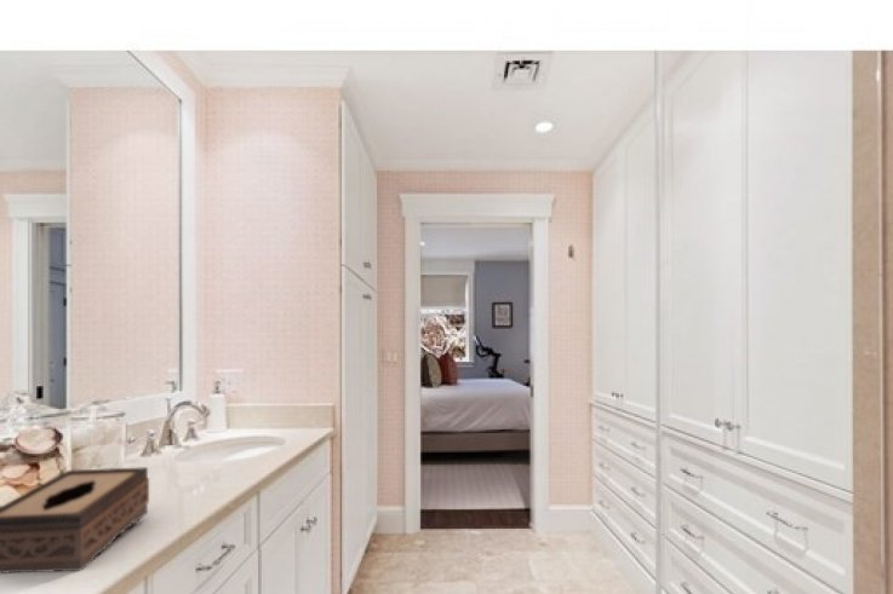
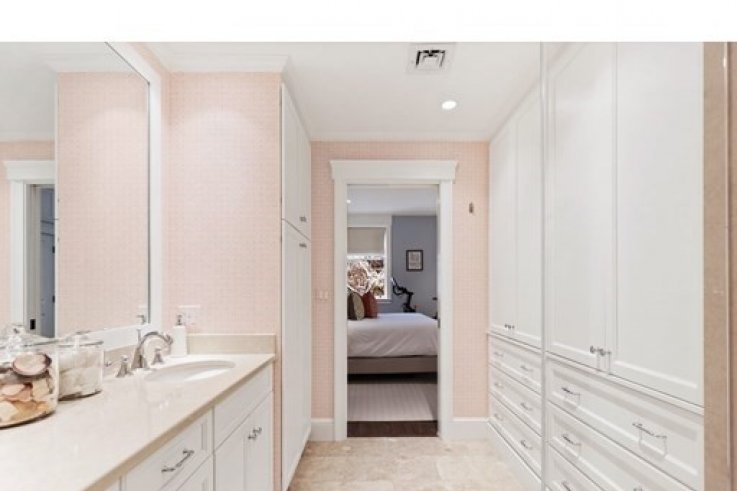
- tissue box (73, 515)
